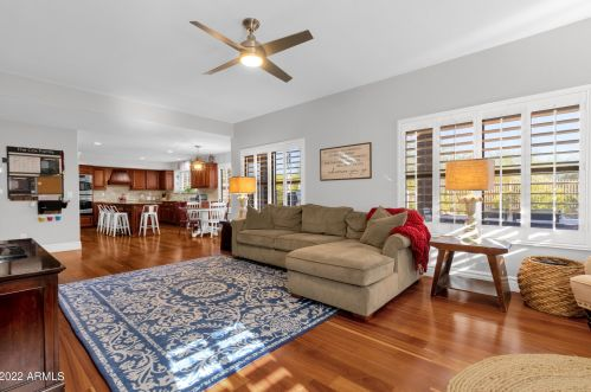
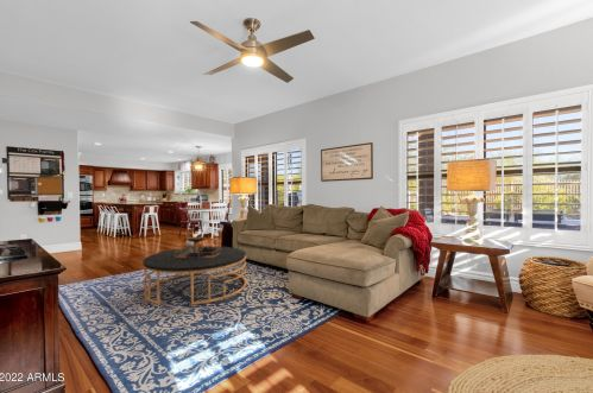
+ coffee table (197, 261)
